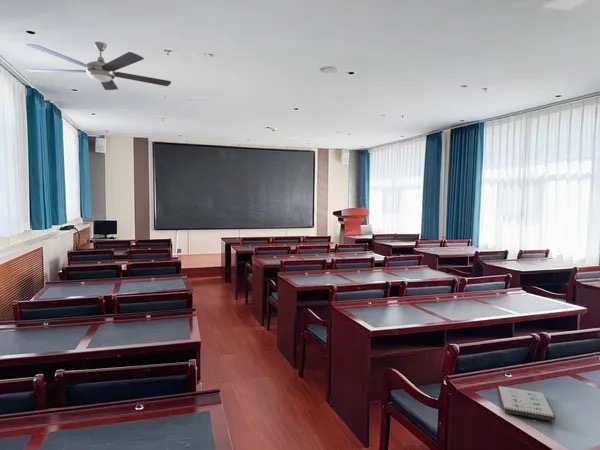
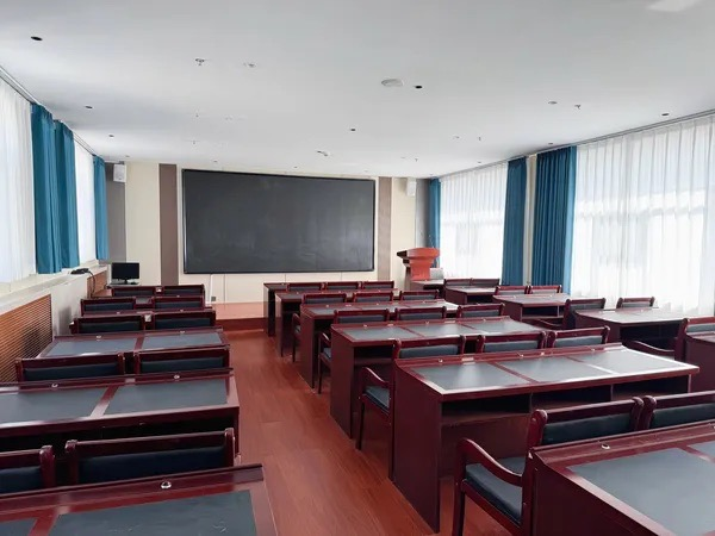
- notepad (524, 401)
- electric fan (101, 62)
